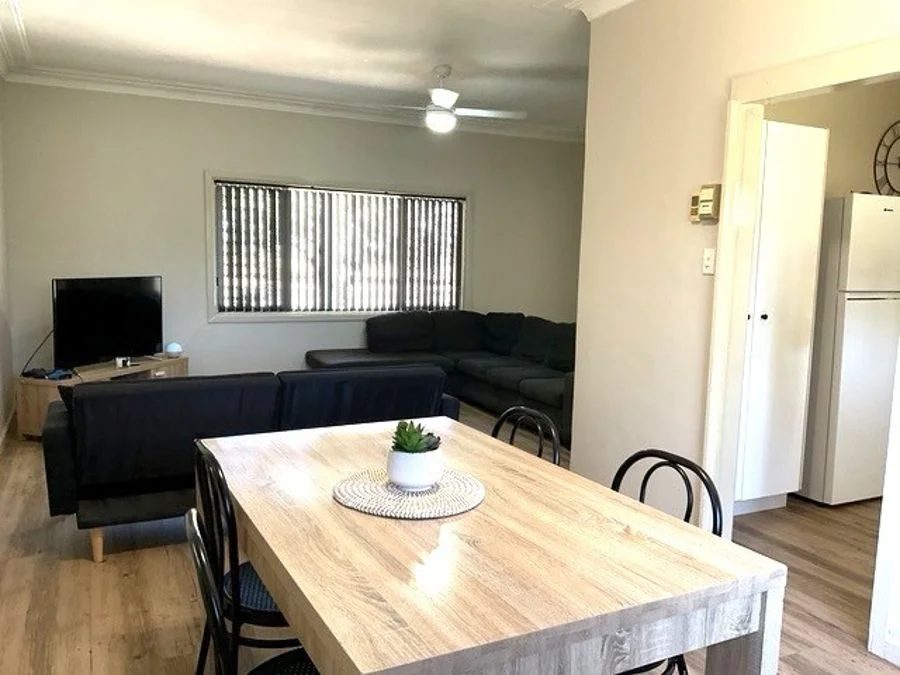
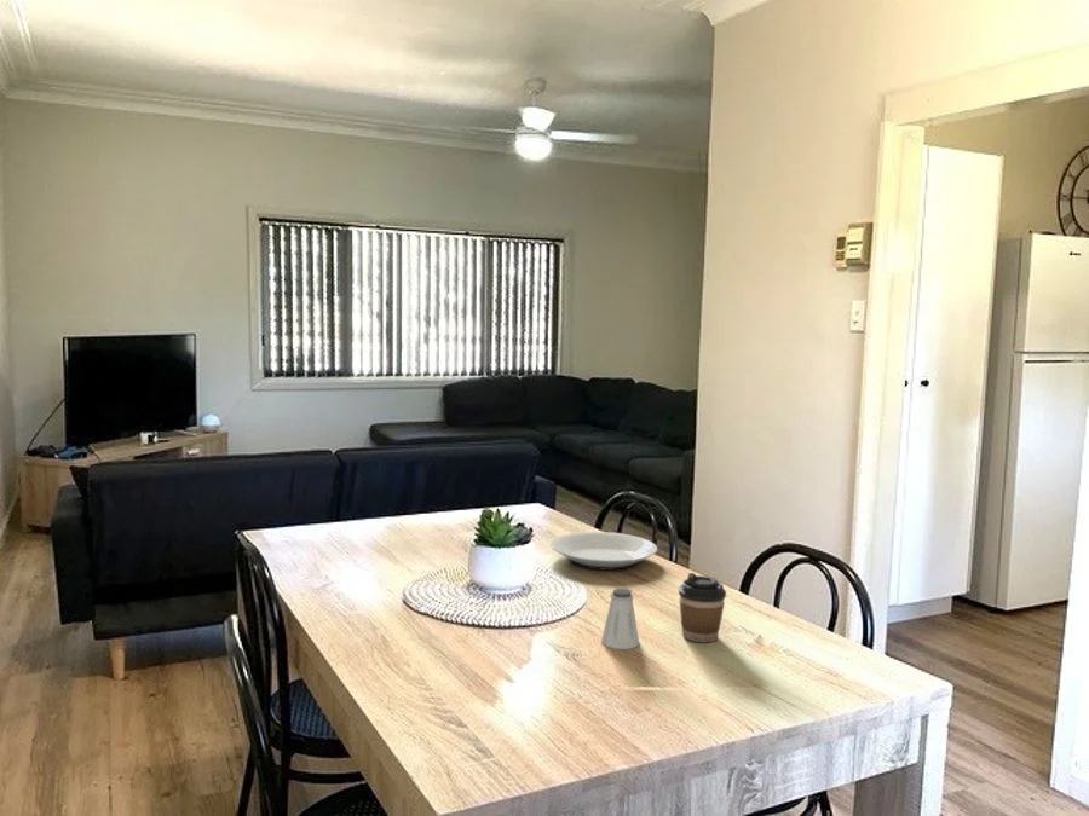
+ plate (603, 552)
+ saltshaker (621, 617)
+ coffee cup (701, 606)
